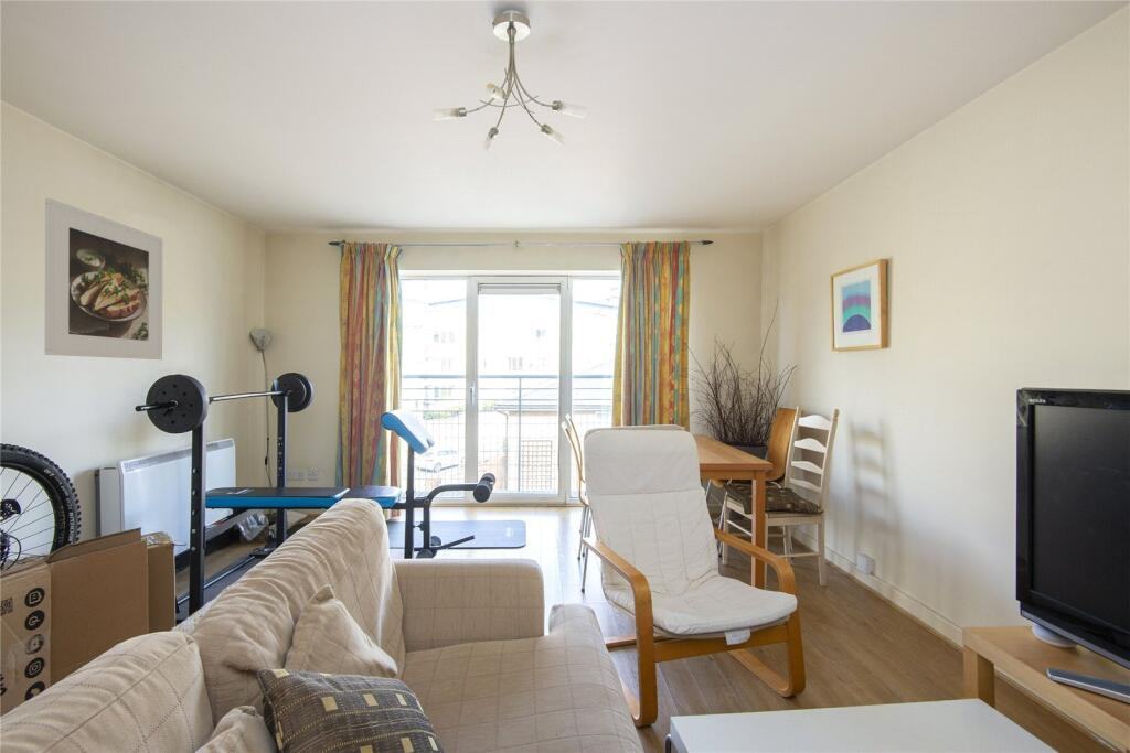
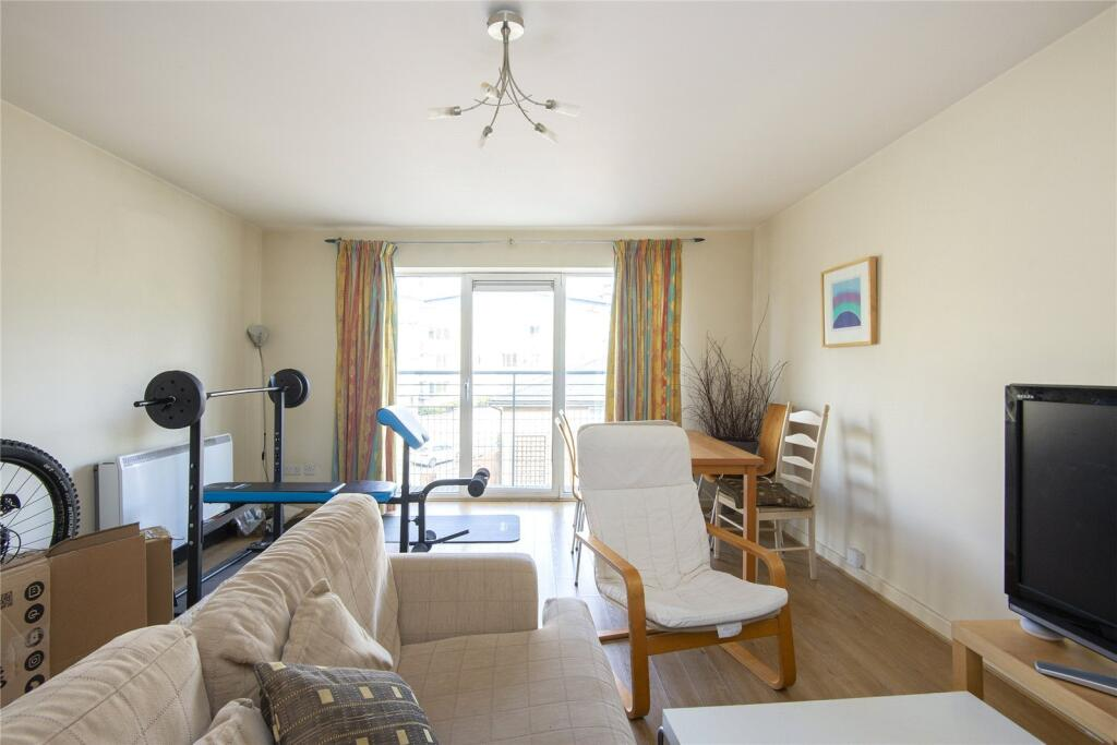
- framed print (110, 289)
